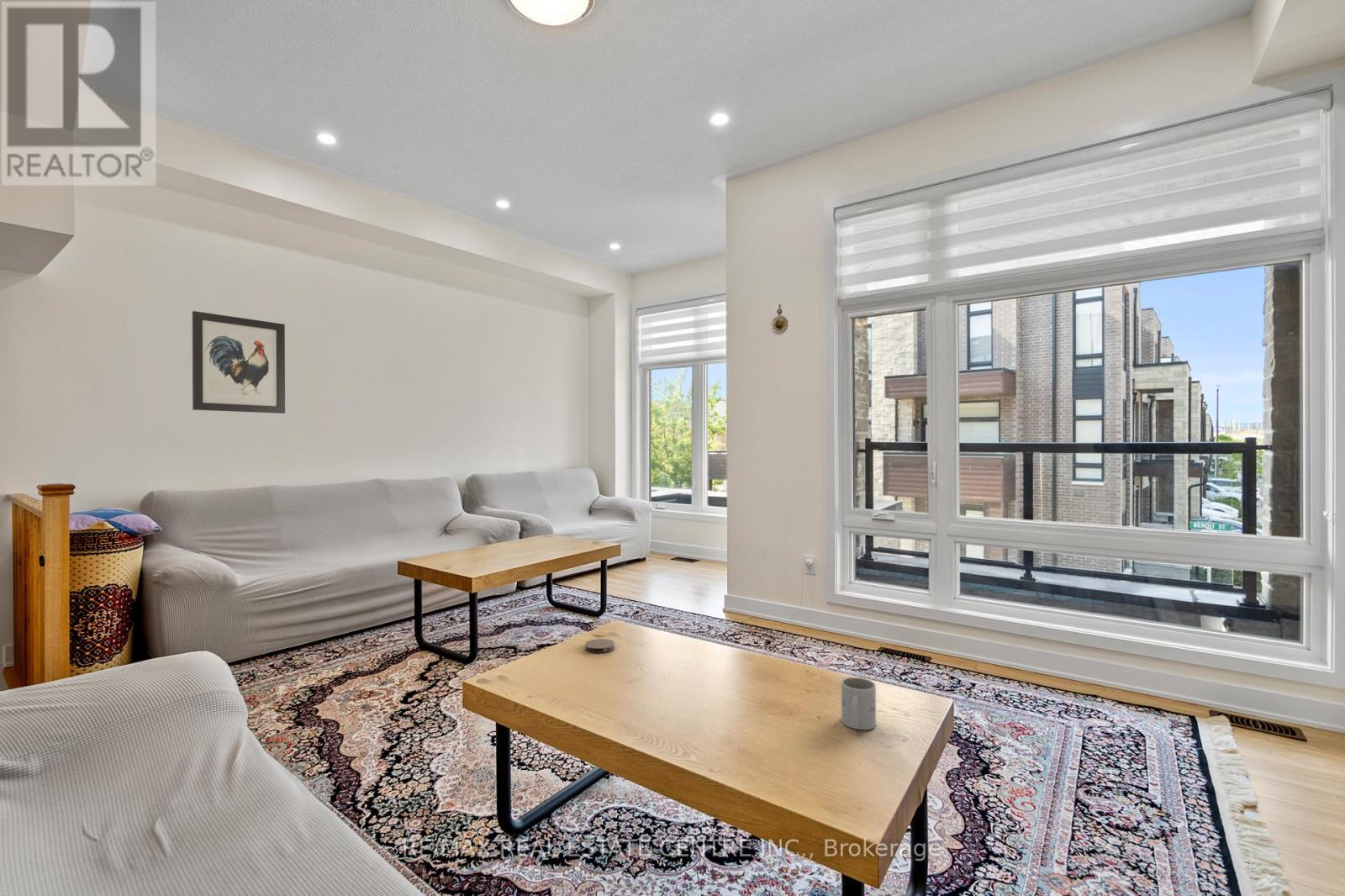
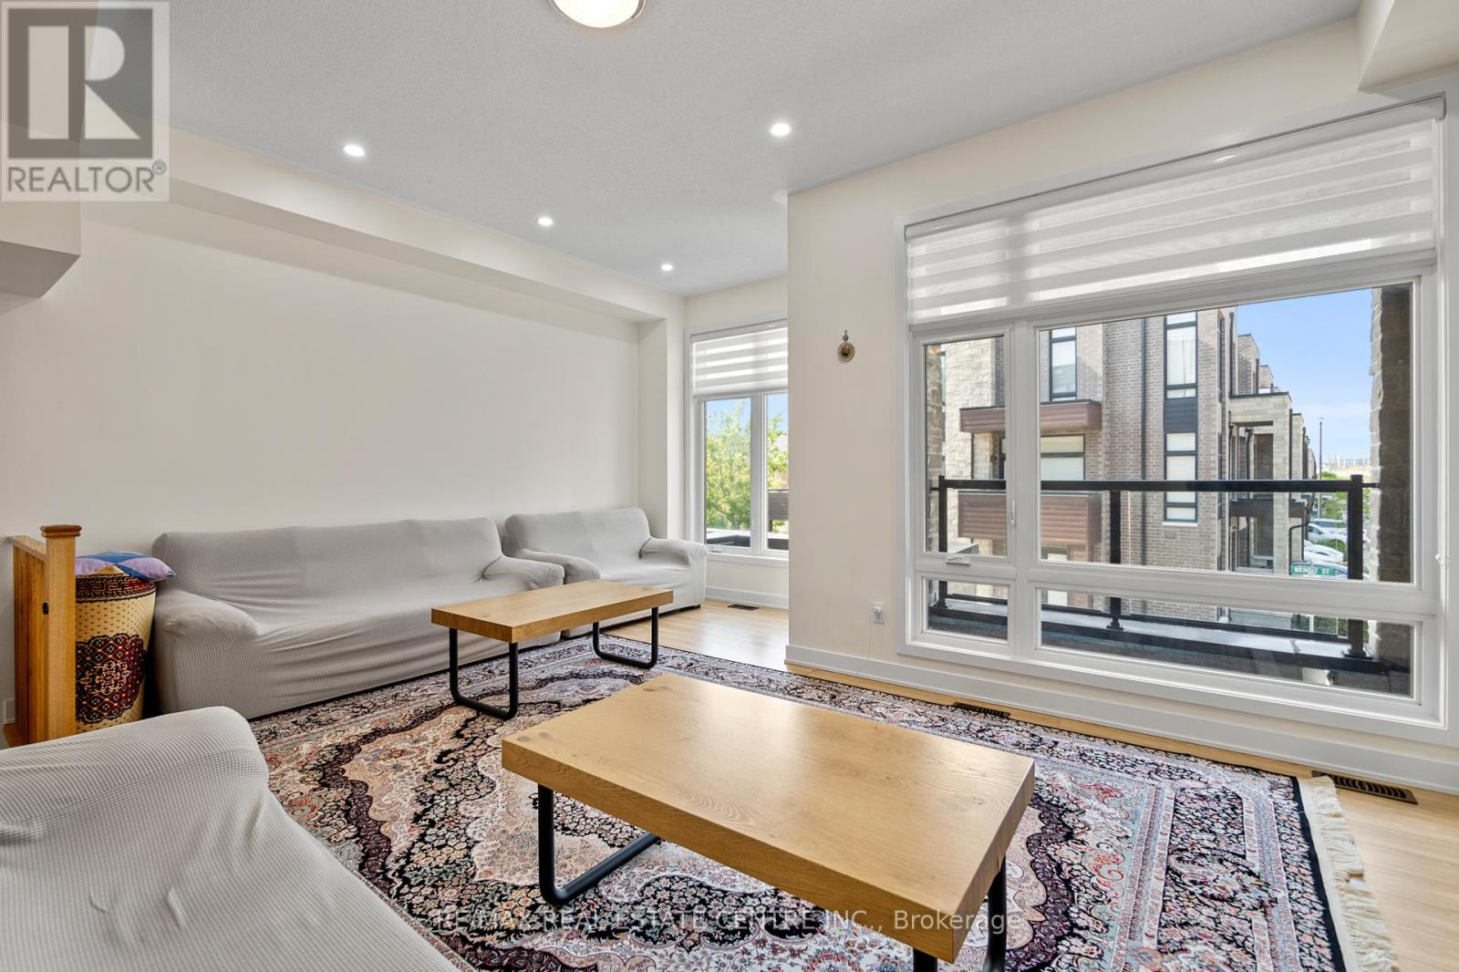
- wall art (240, 365)
- coaster (599, 646)
- mug (856, 705)
